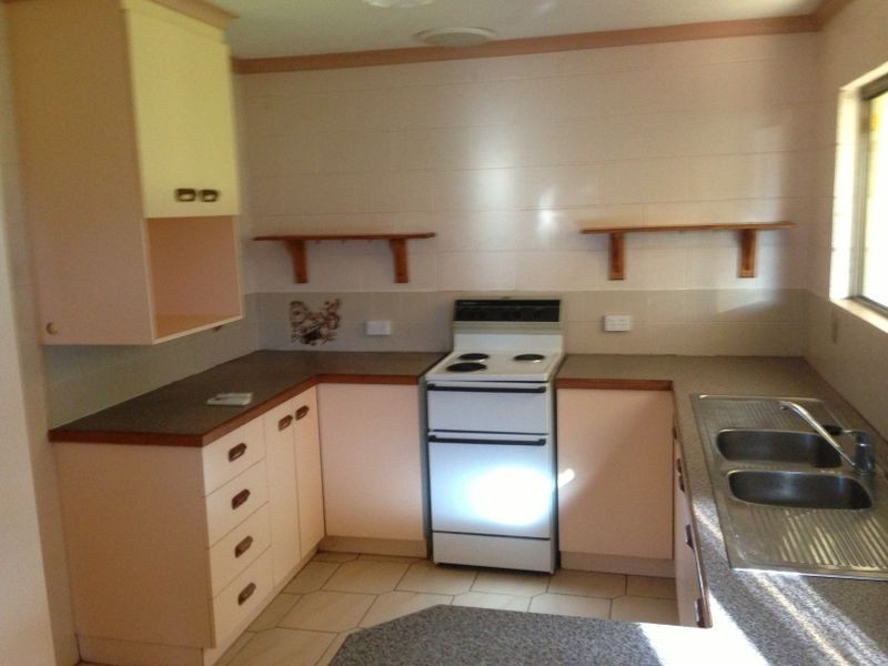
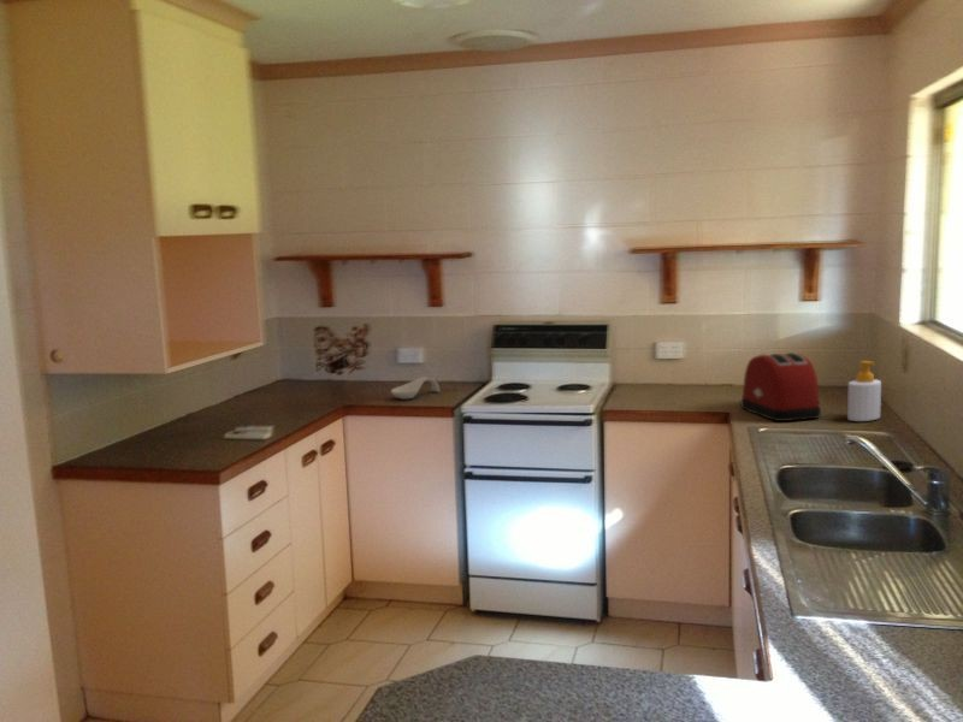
+ spoon rest (415, 387)
+ toaster (779, 383)
+ soap bottle (864, 390)
